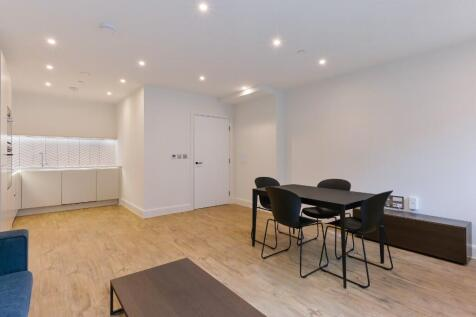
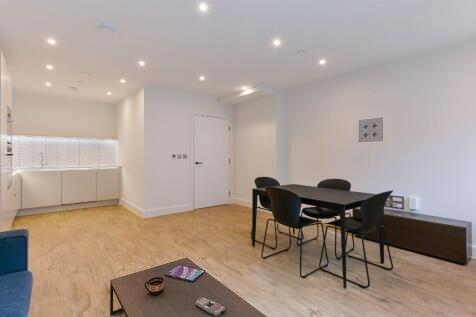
+ video game case (185, 272)
+ wall art (370, 130)
+ cup (155, 286)
+ remote control (209, 306)
